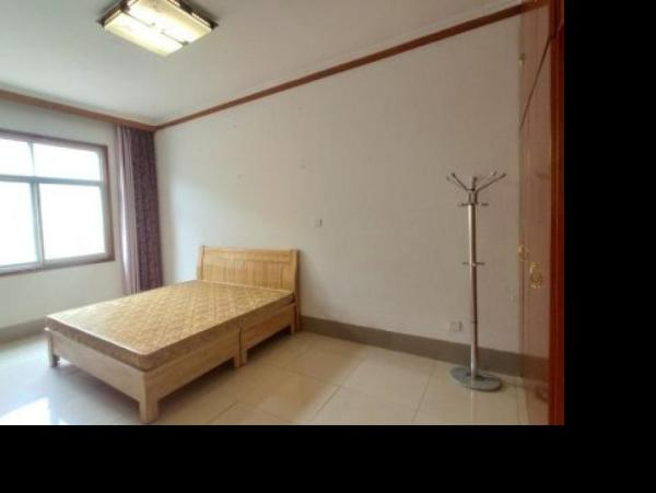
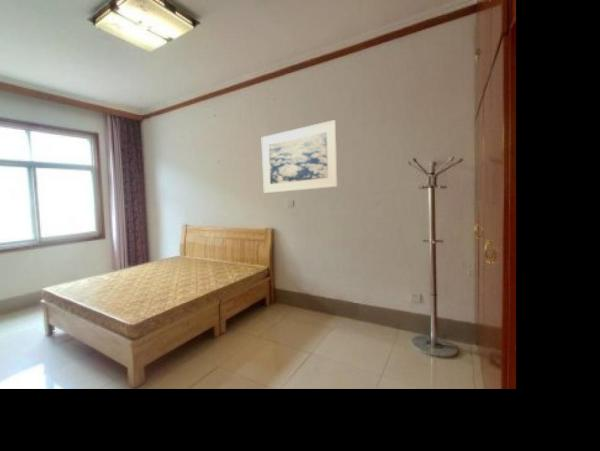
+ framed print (296, 160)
